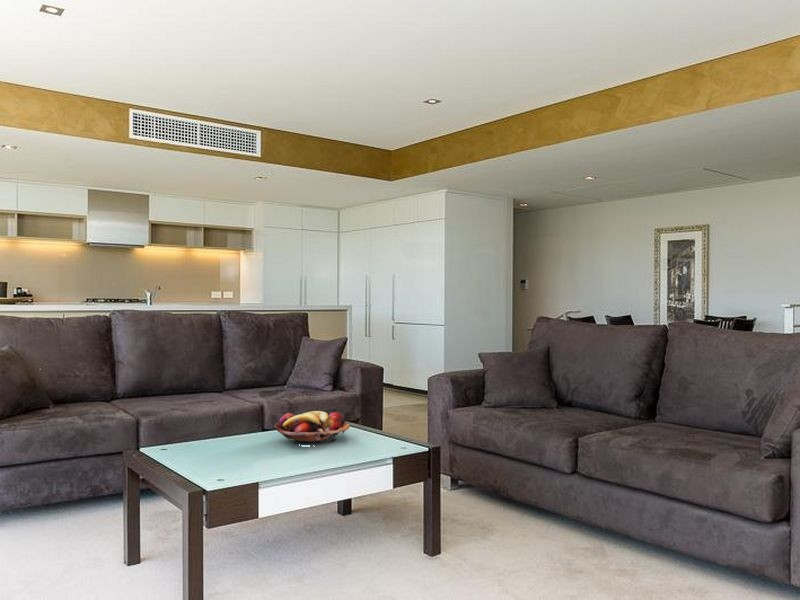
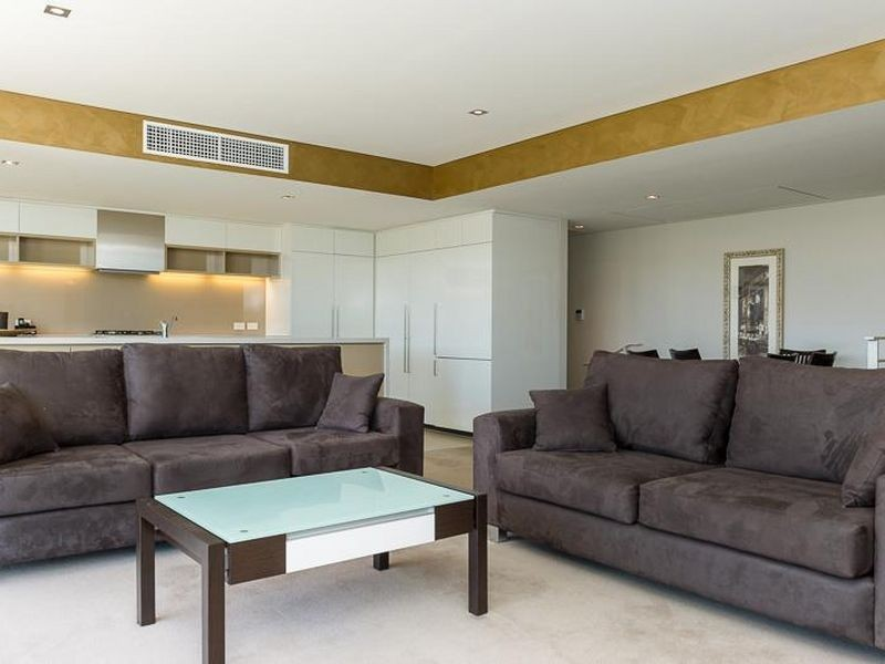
- fruit basket (313, 425)
